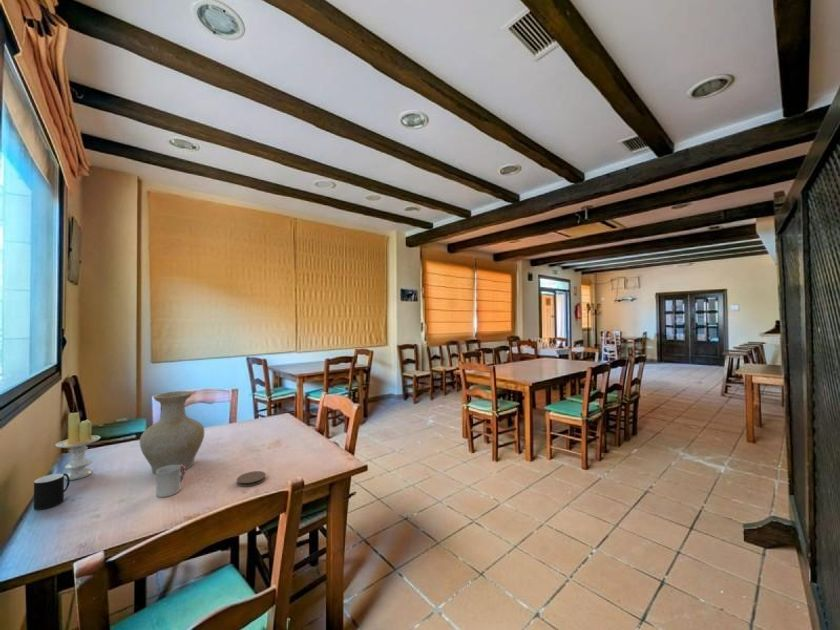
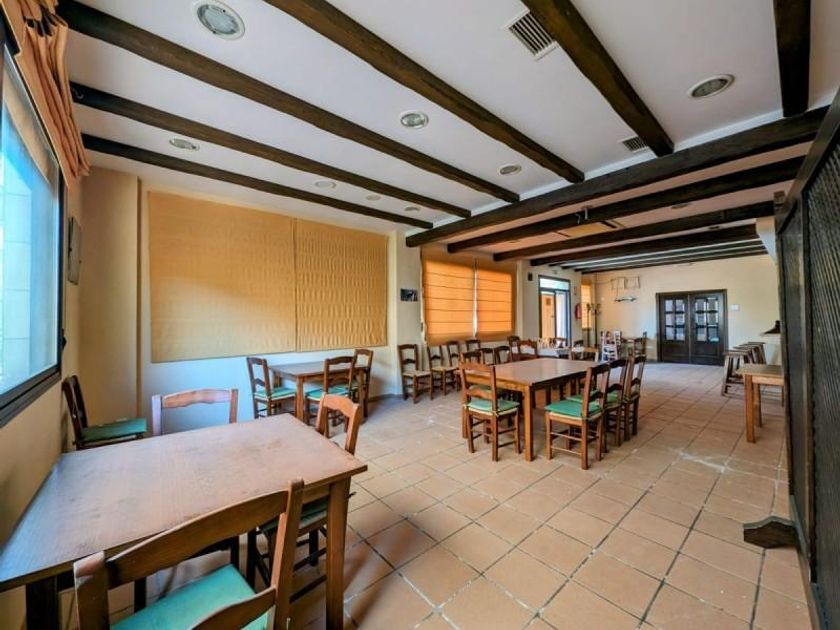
- cup (54, 488)
- coaster (251, 478)
- candle (78, 443)
- cup (172, 478)
- vase (173, 430)
